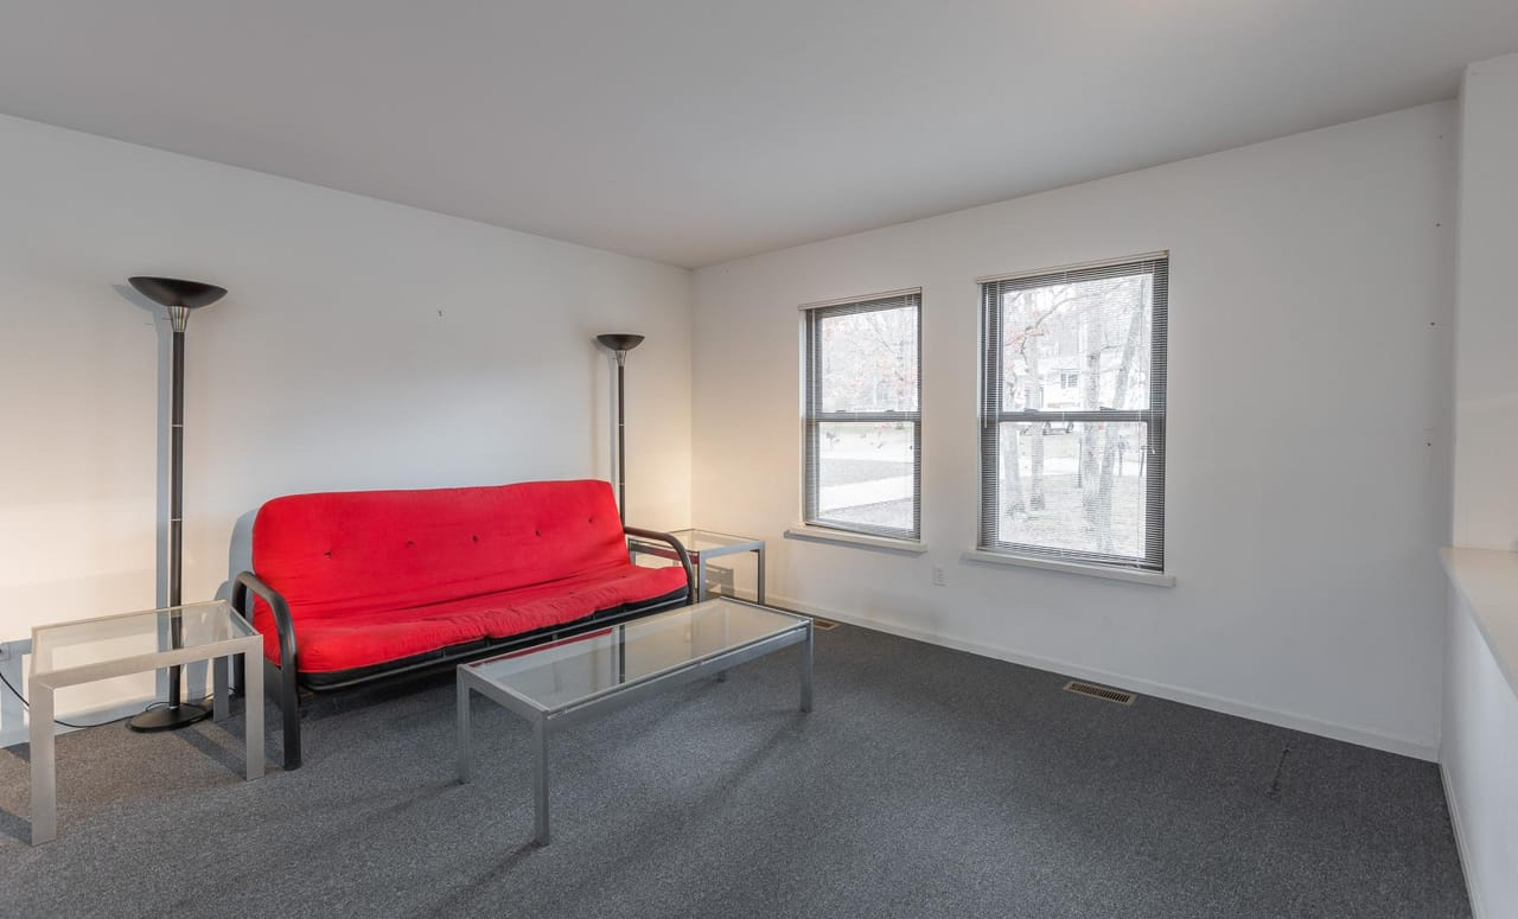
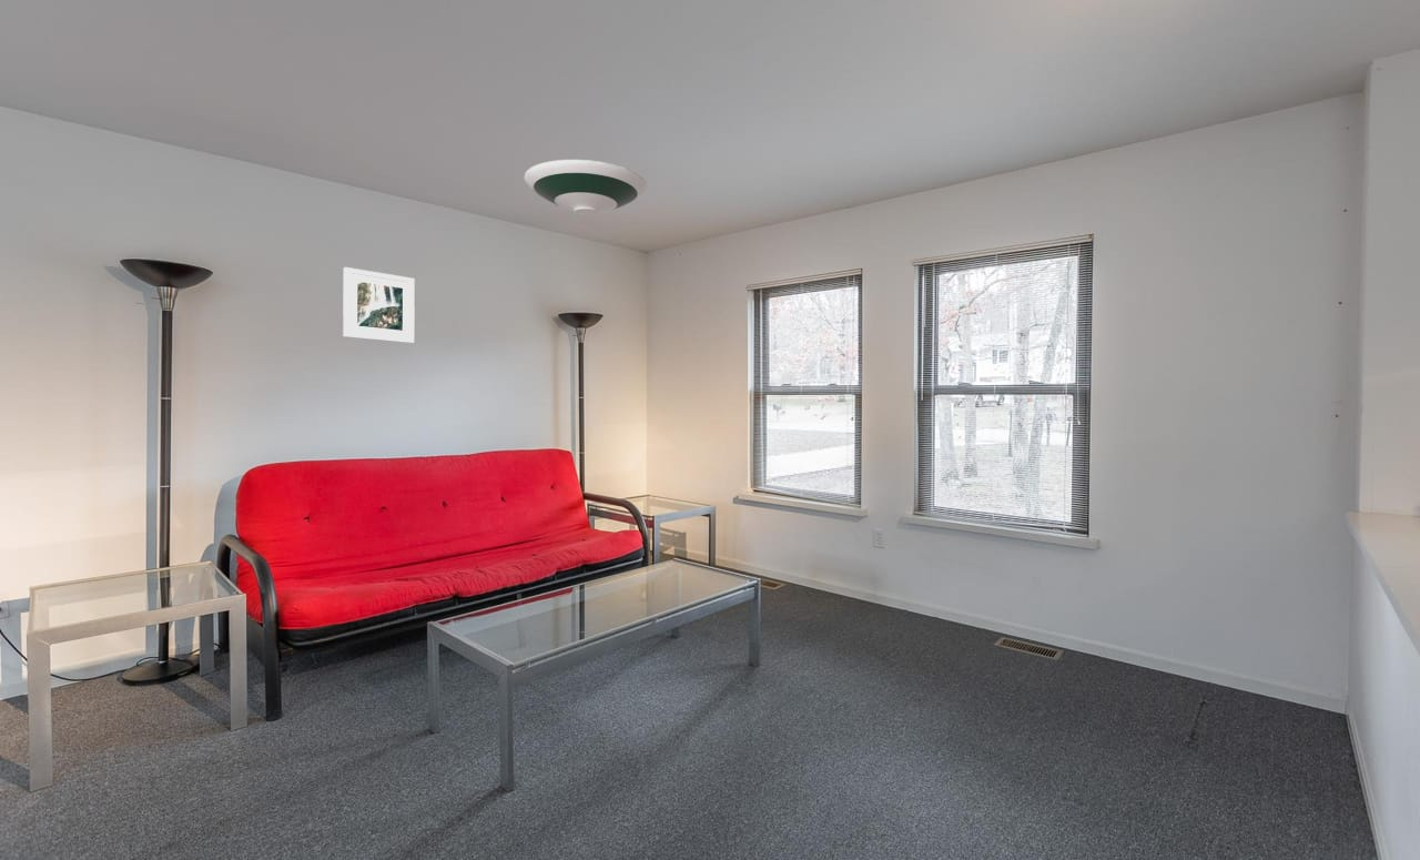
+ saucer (586, 198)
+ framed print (379, 306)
